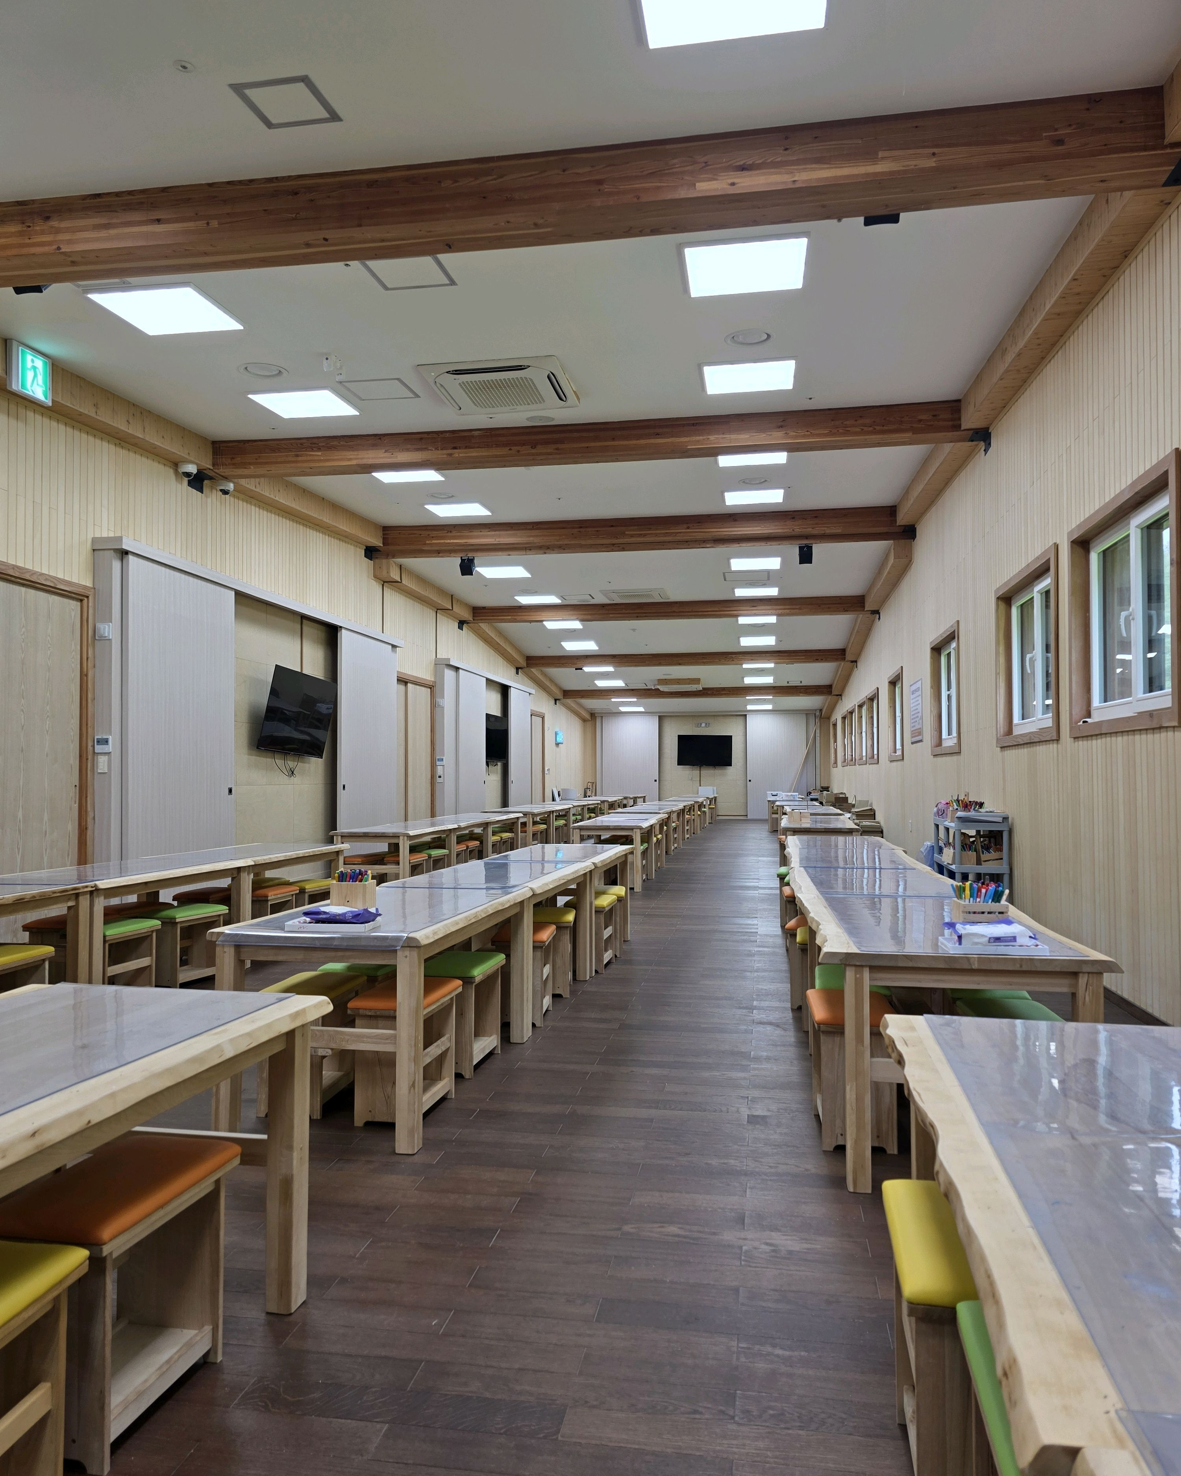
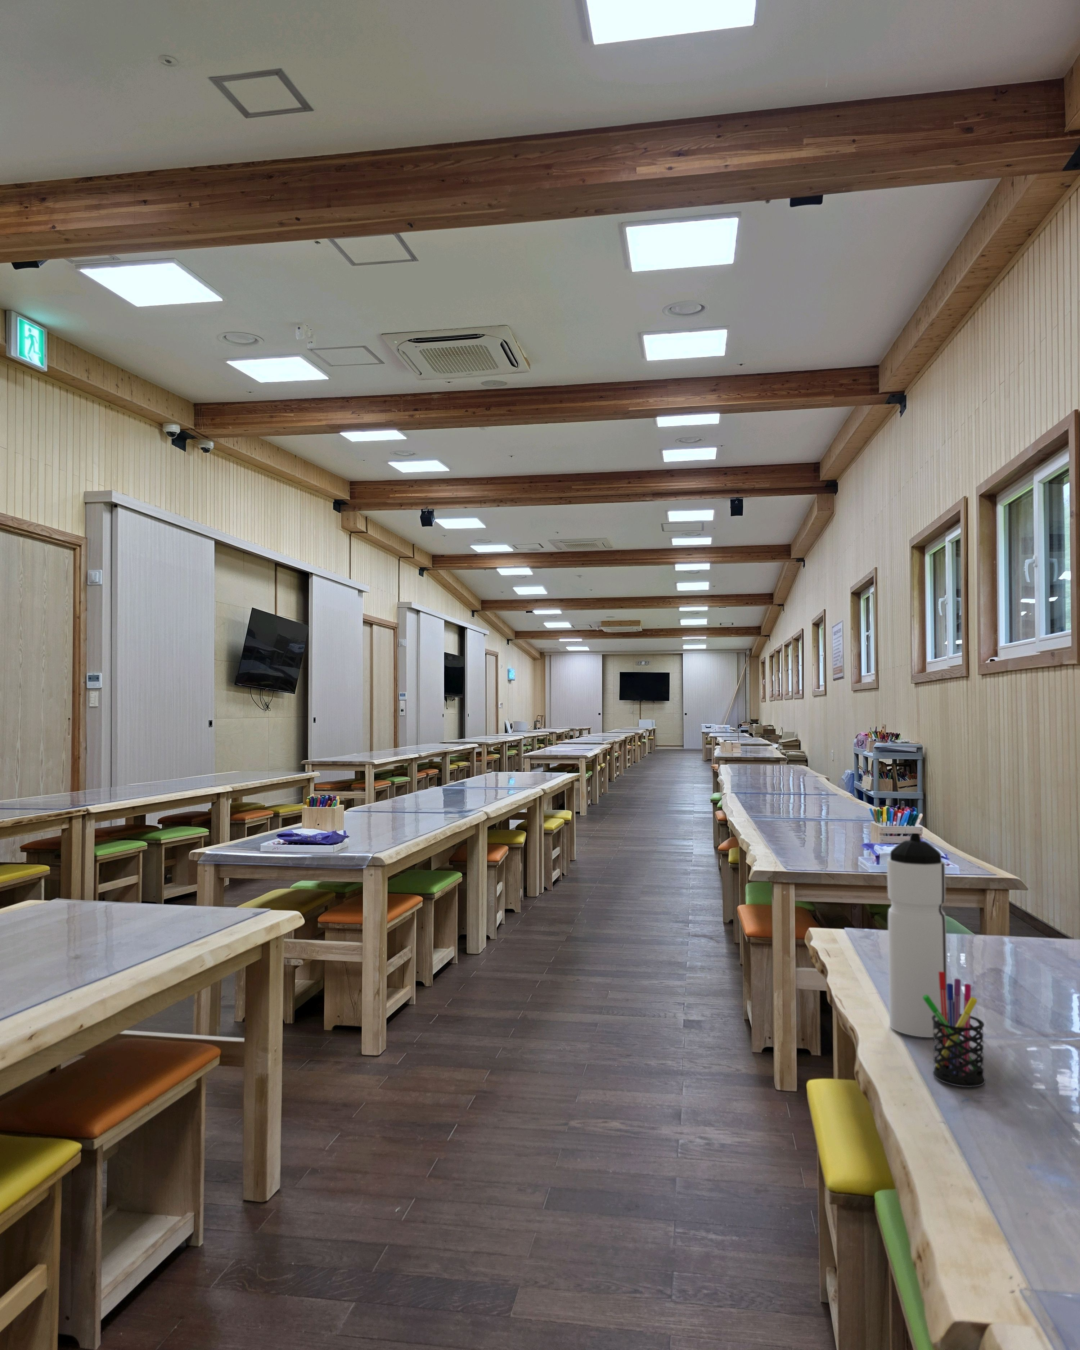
+ pen holder (951, 1027)
+ water bottle (917, 930)
